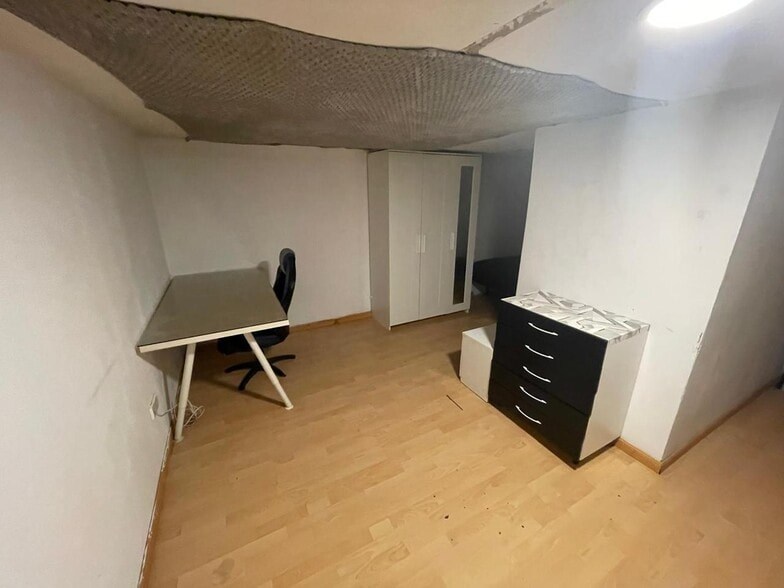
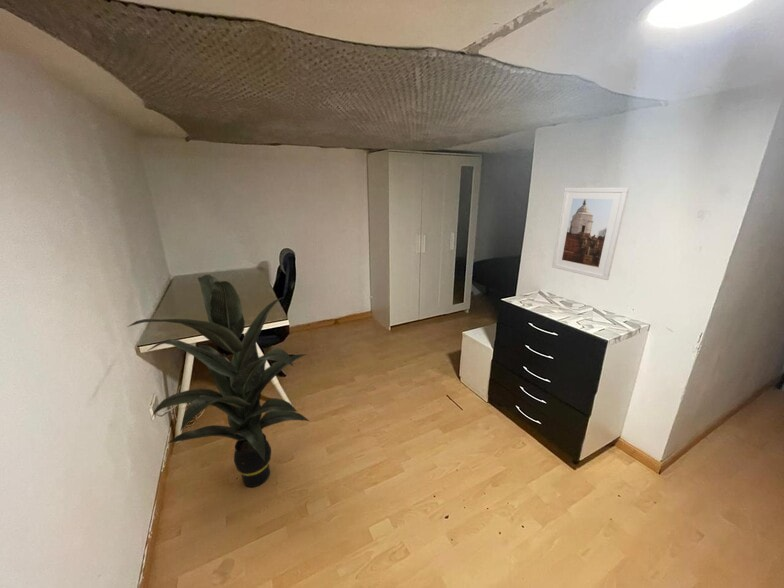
+ indoor plant (234, 392)
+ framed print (585, 232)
